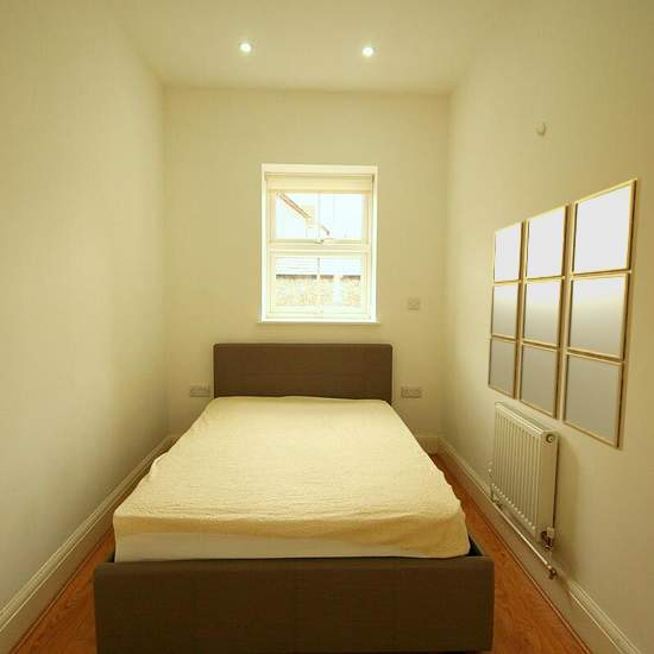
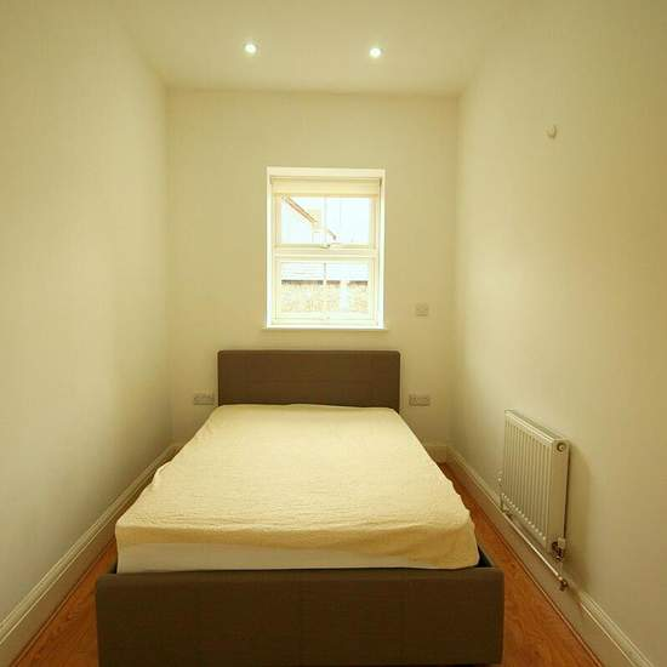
- home mirror (541, 313)
